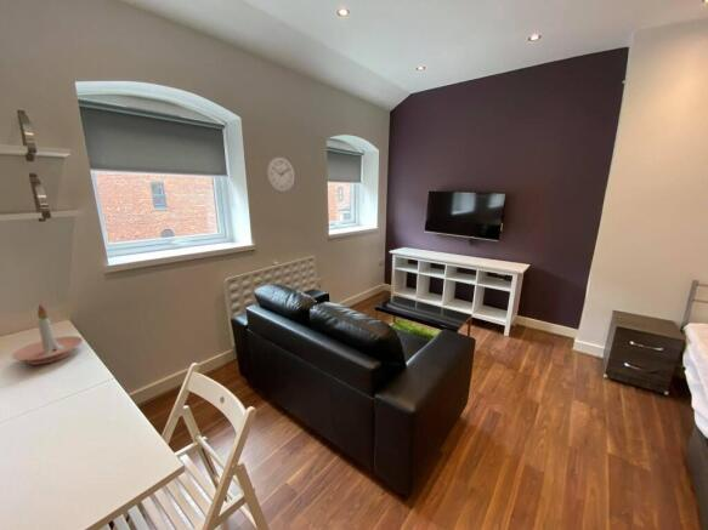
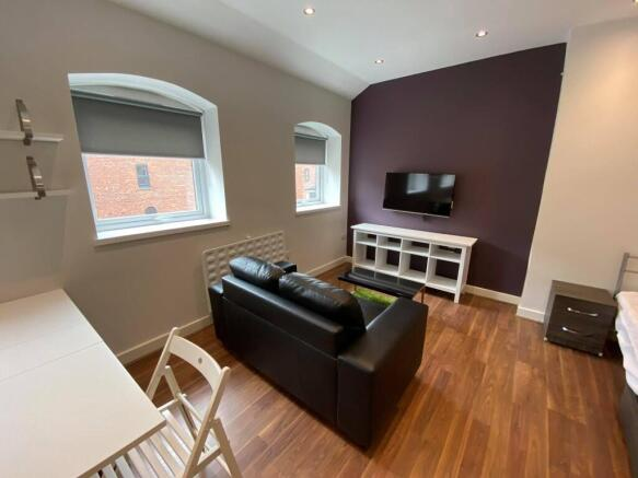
- wall clock (281, 175)
- candle holder (45, 330)
